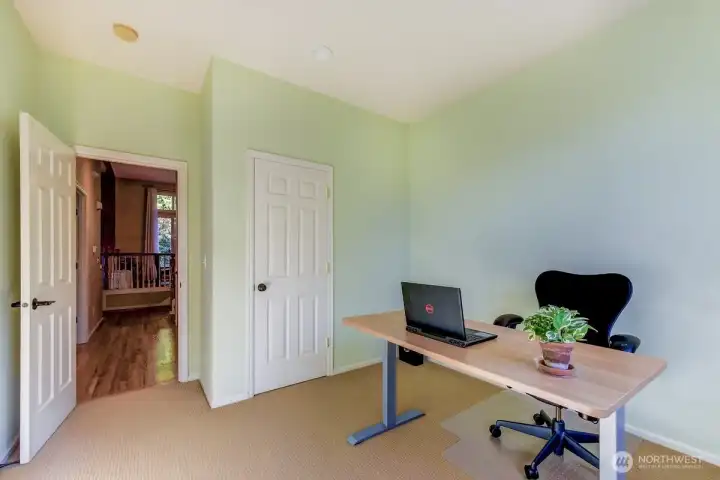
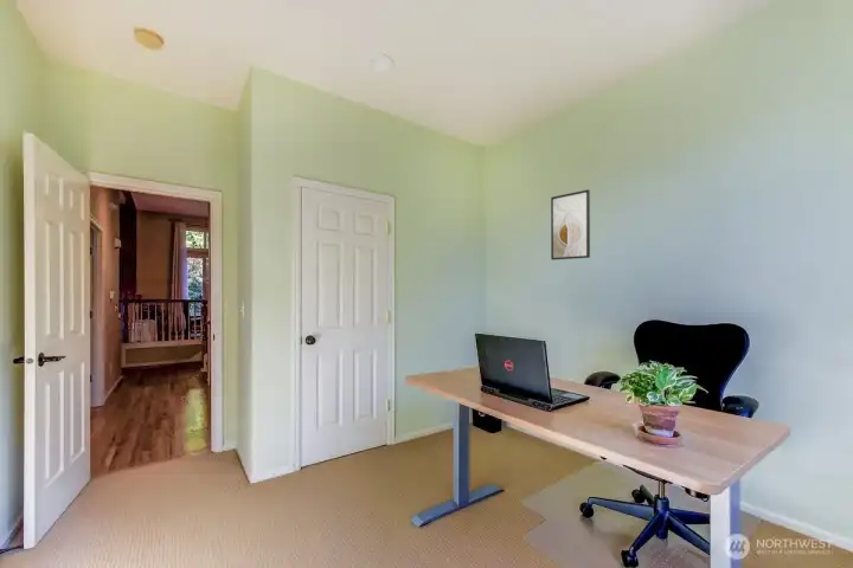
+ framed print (569, 226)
